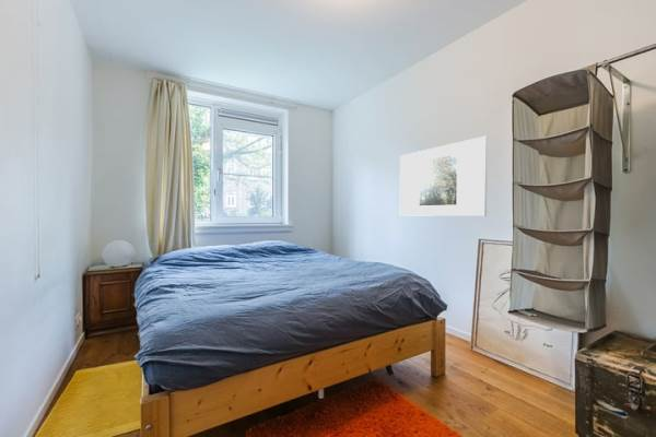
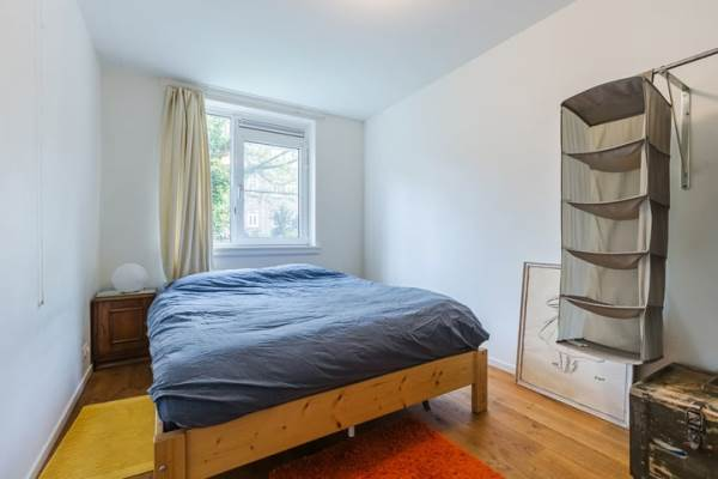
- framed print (436, 181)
